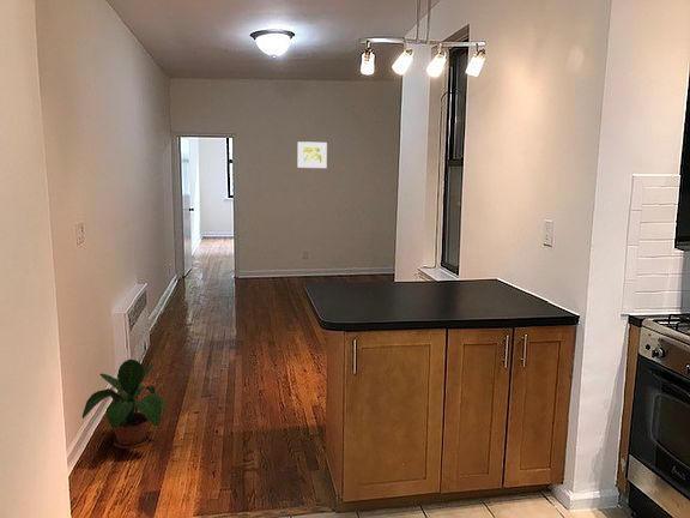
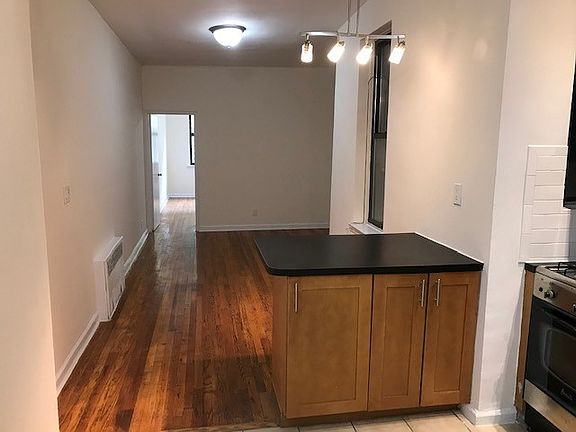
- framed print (311, 155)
- potted plant (127, 397)
